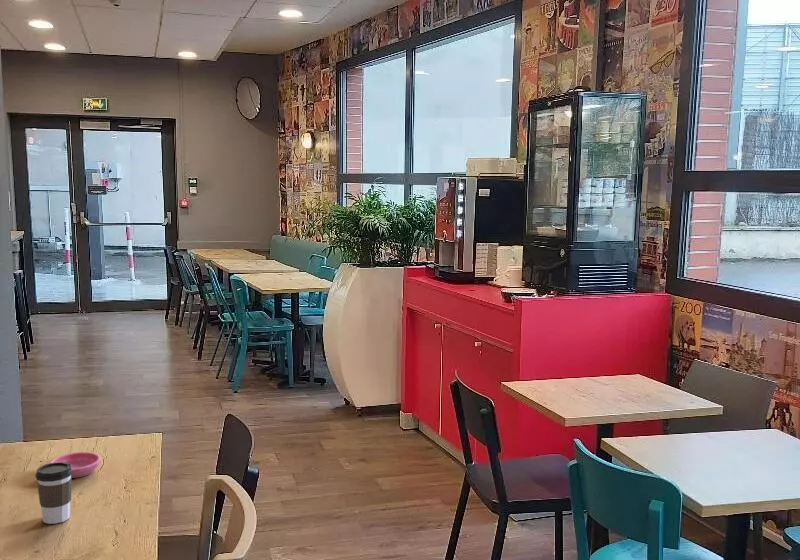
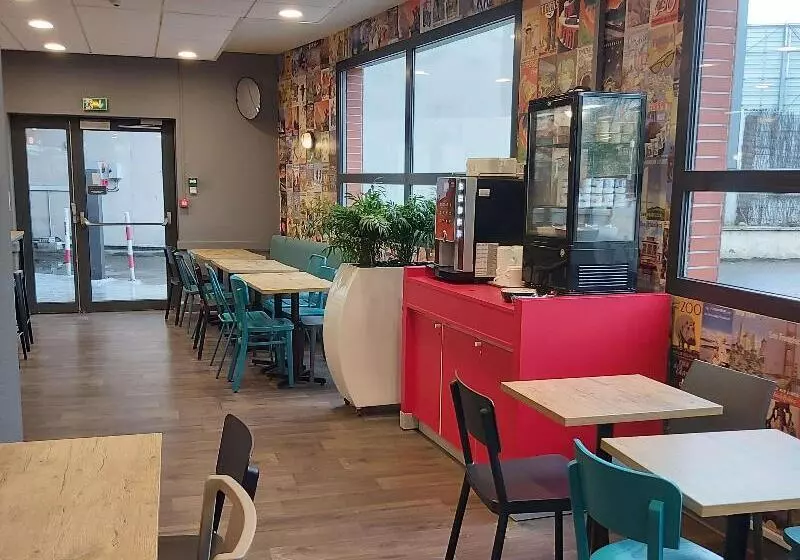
- coffee cup (55, 493)
- saucer (75, 465)
